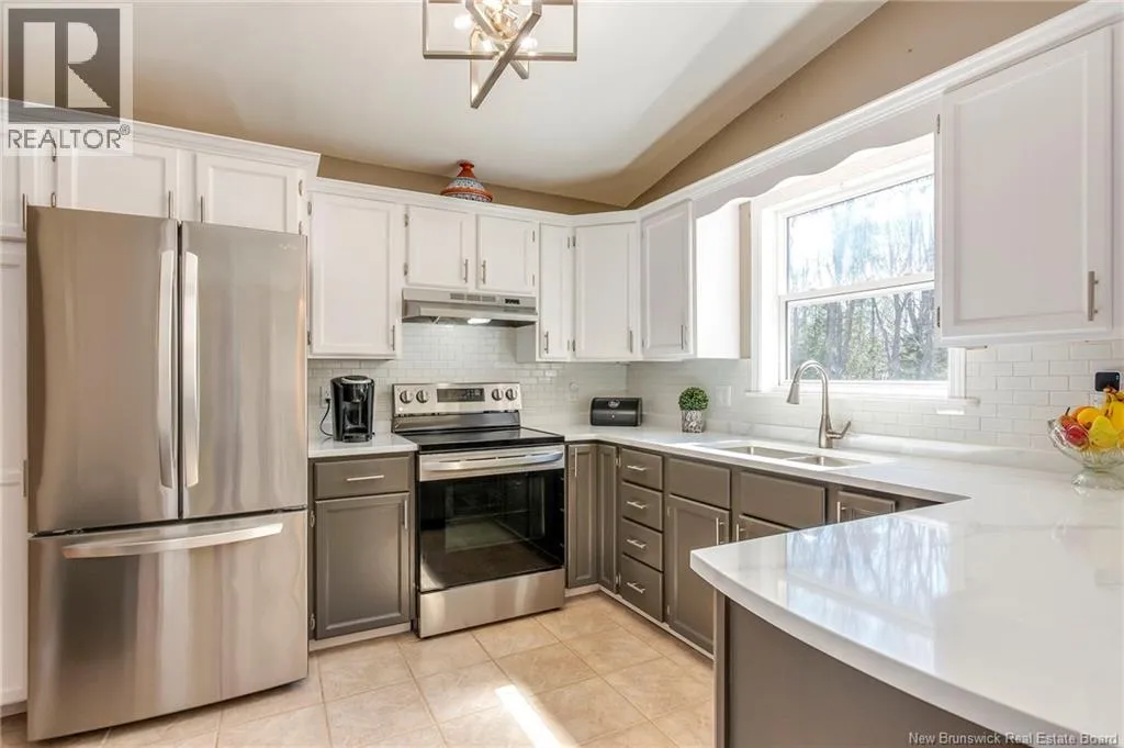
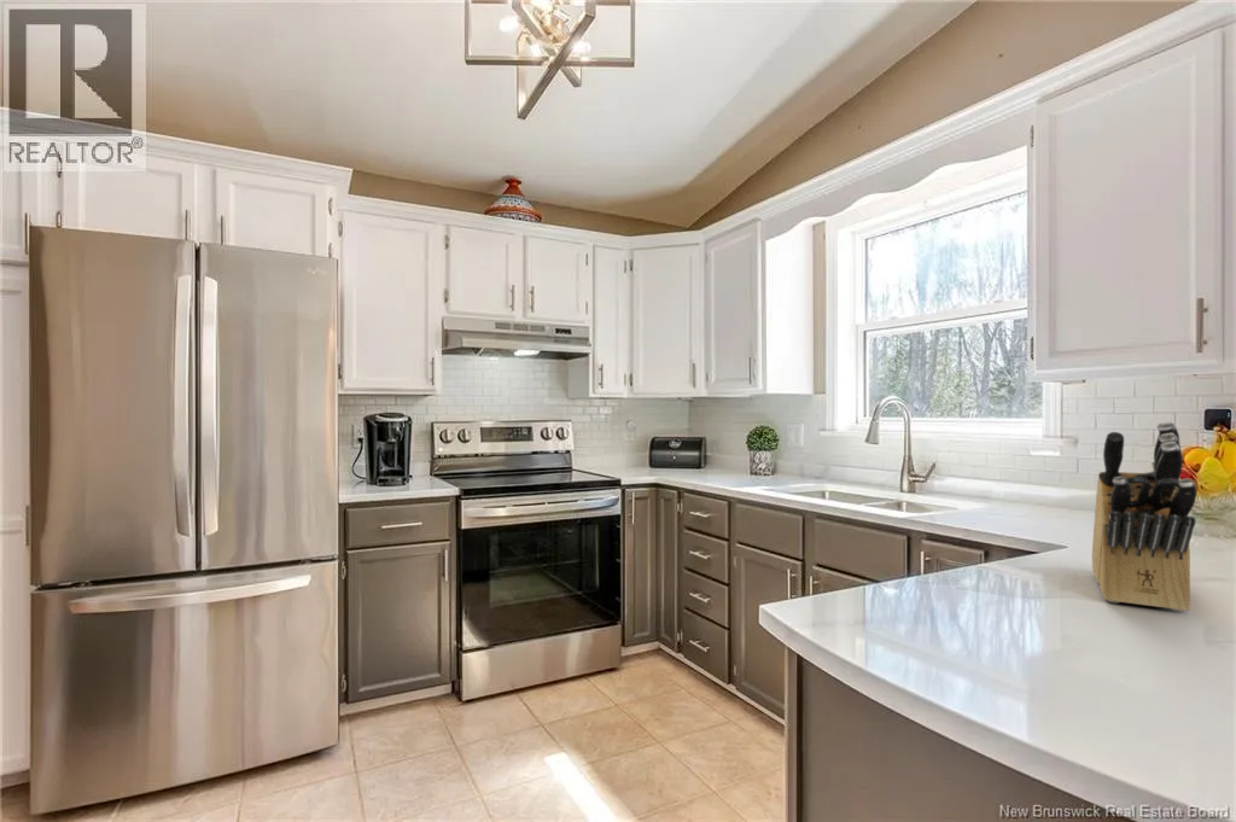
+ knife block (1137, 507)
